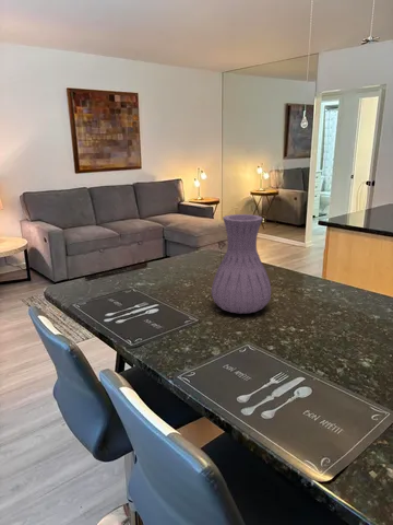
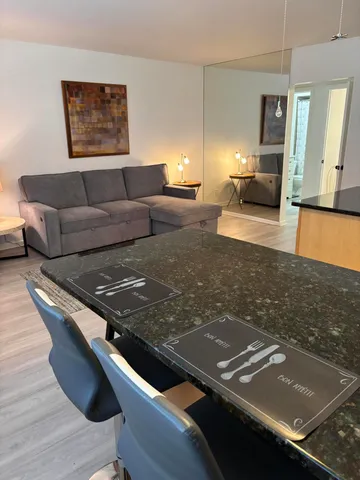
- vase (241, 264)
